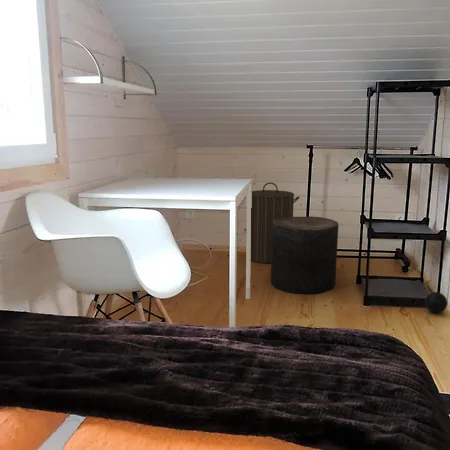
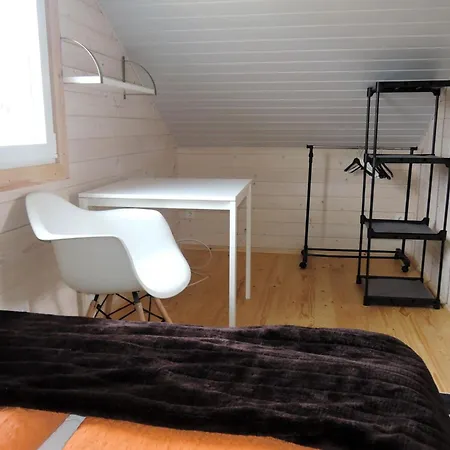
- ball (436, 302)
- laundry hamper (270, 220)
- stool (303, 253)
